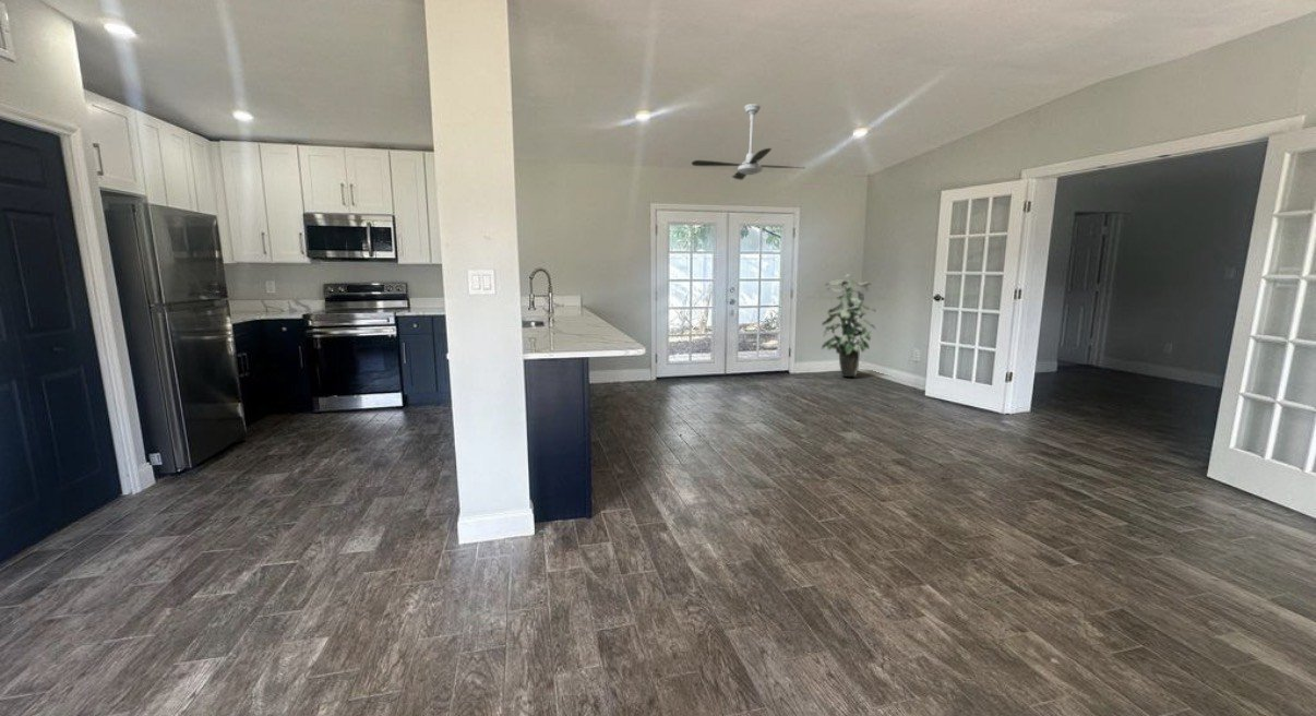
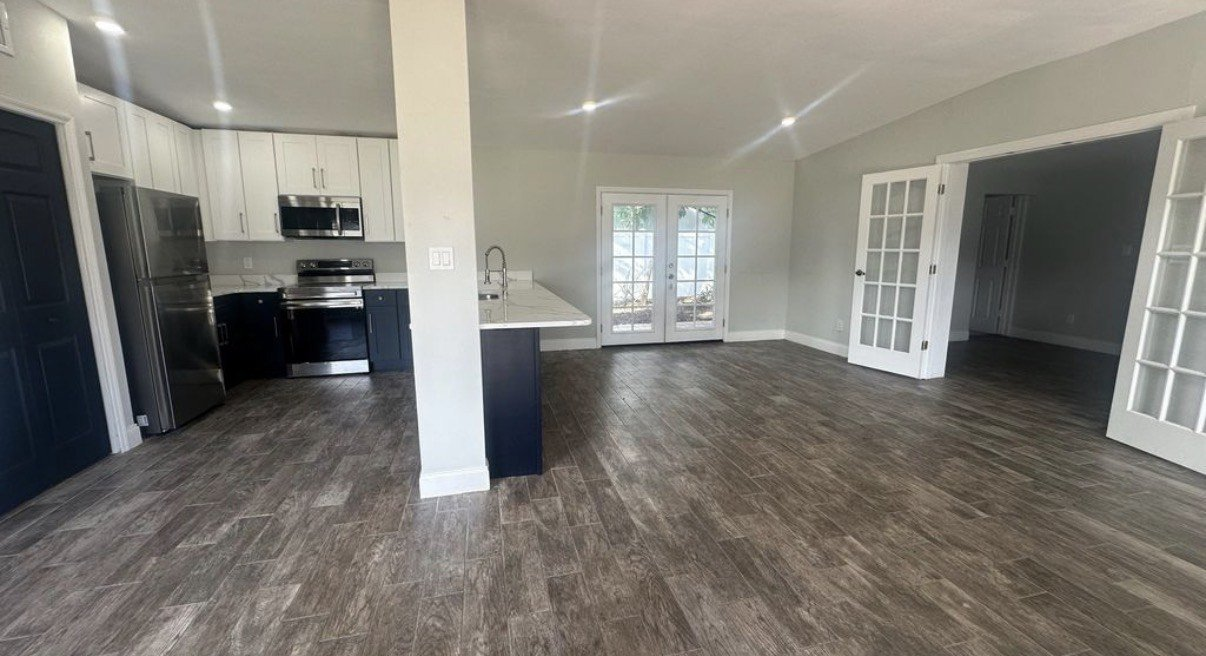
- ceiling fan (750, 139)
- indoor plant (847, 325)
